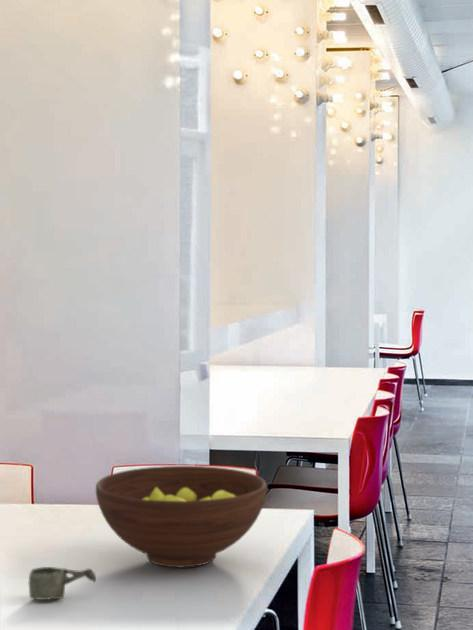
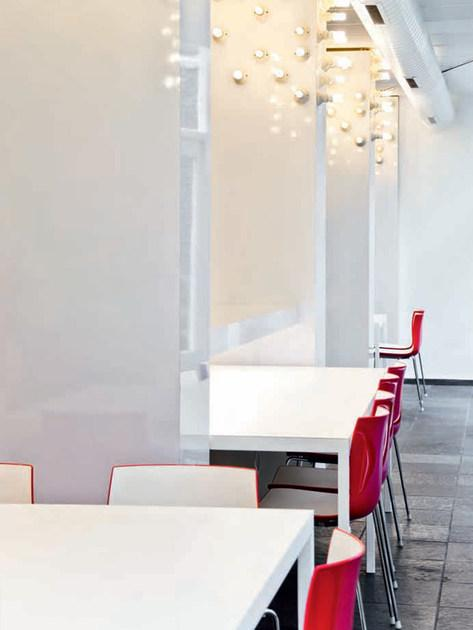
- cup (62, 582)
- fruit bowl (181, 521)
